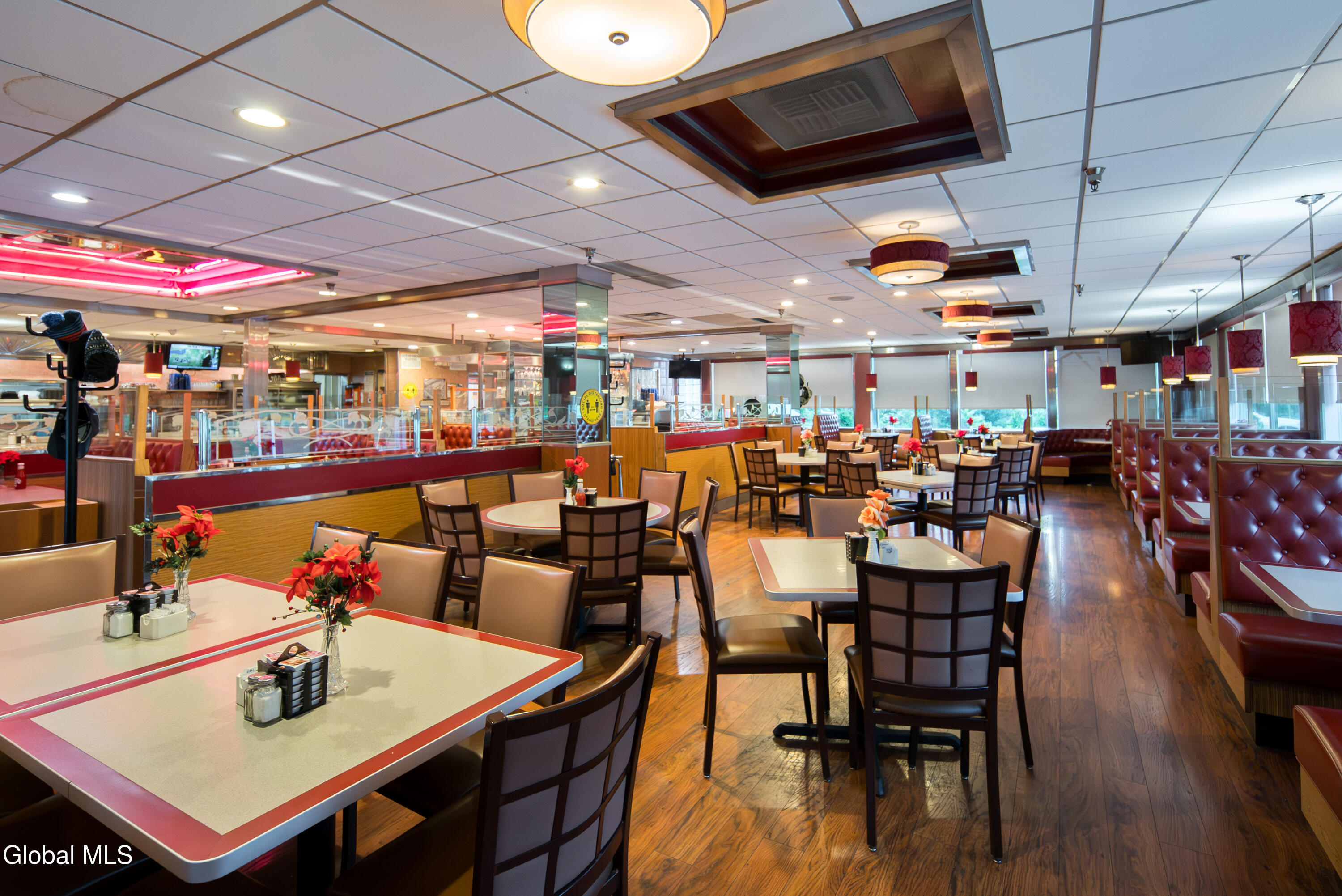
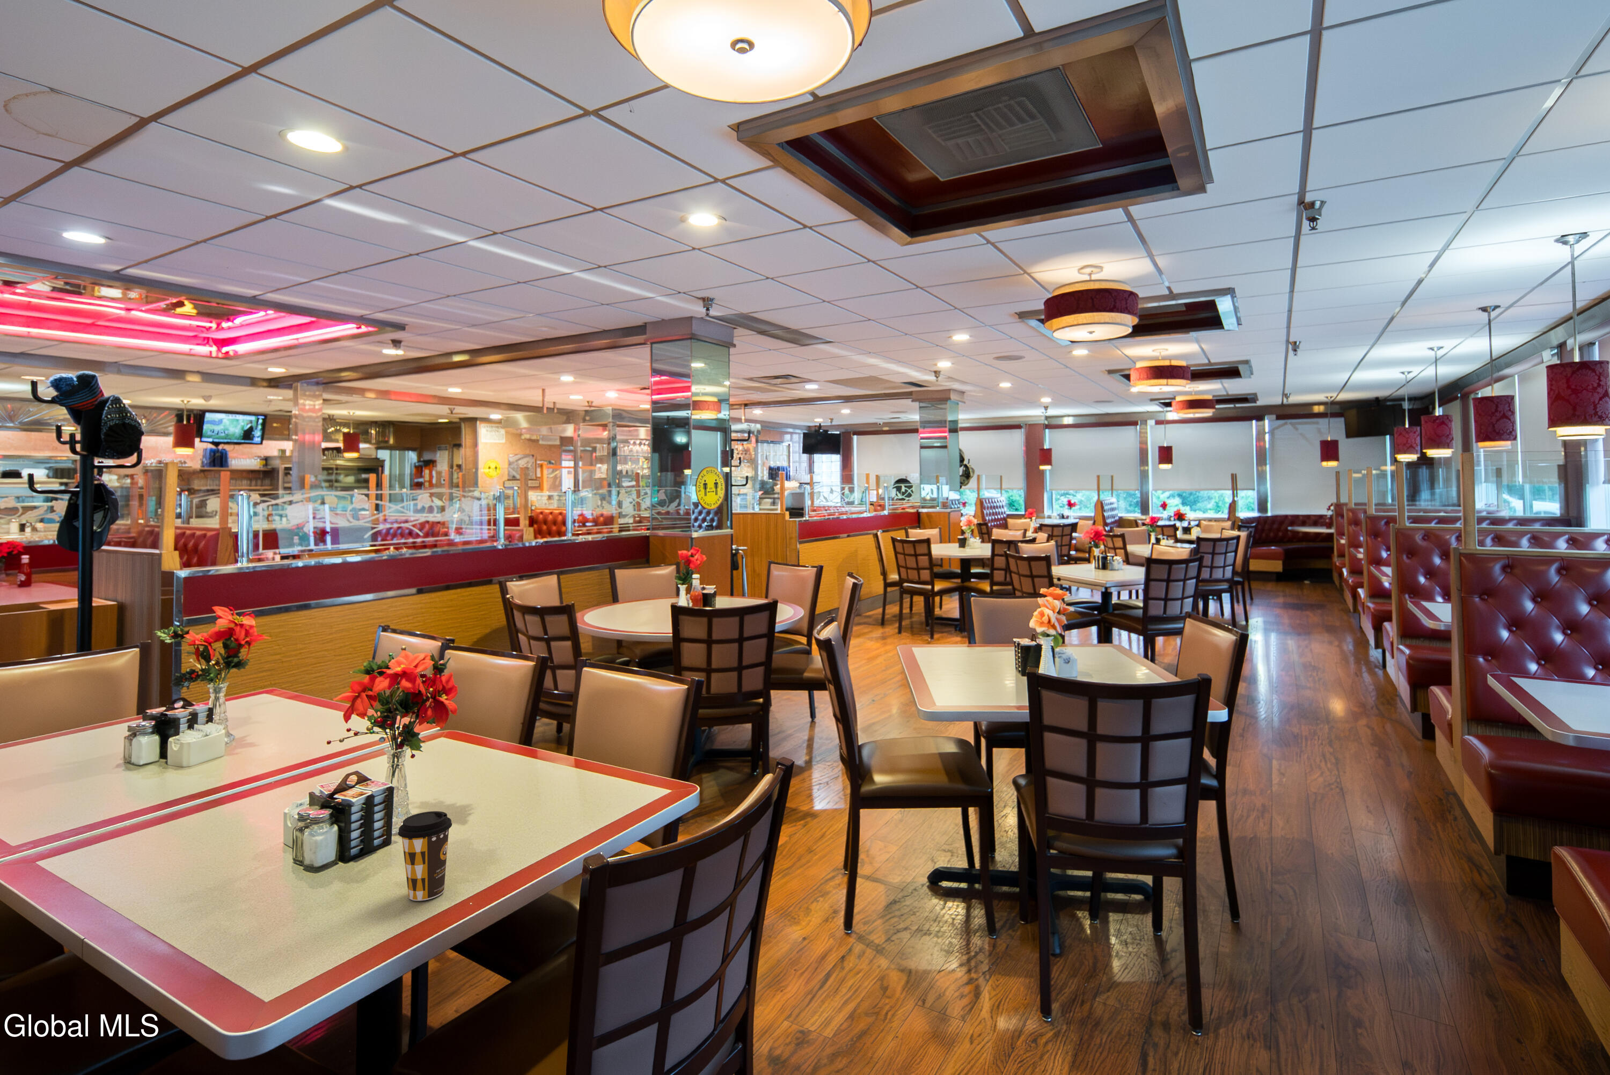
+ coffee cup (426, 855)
